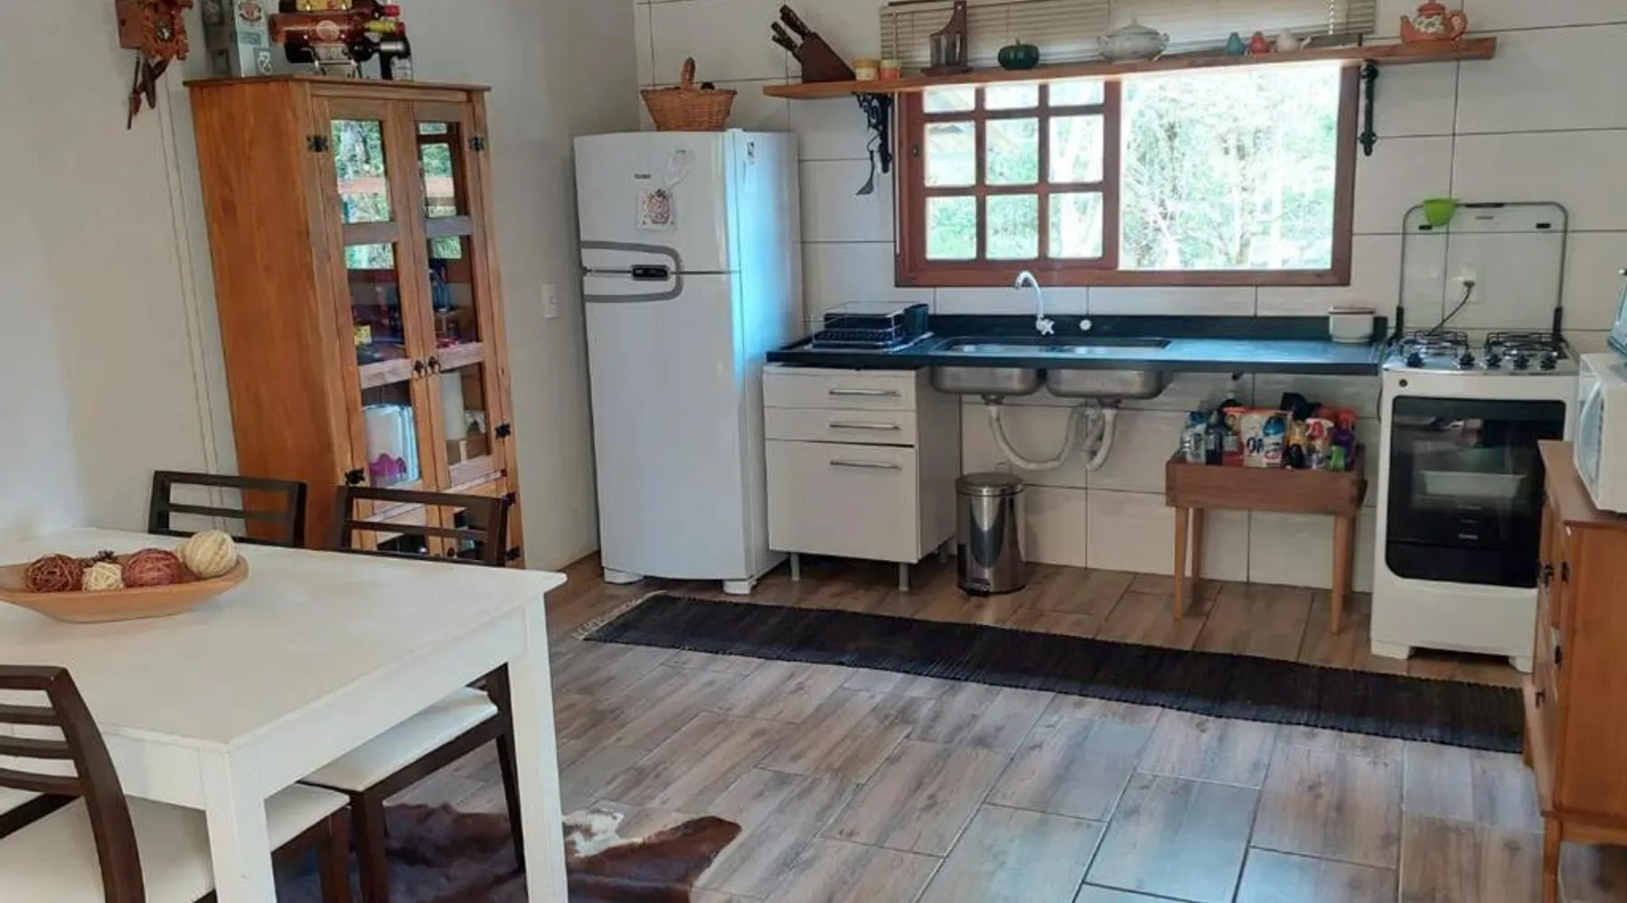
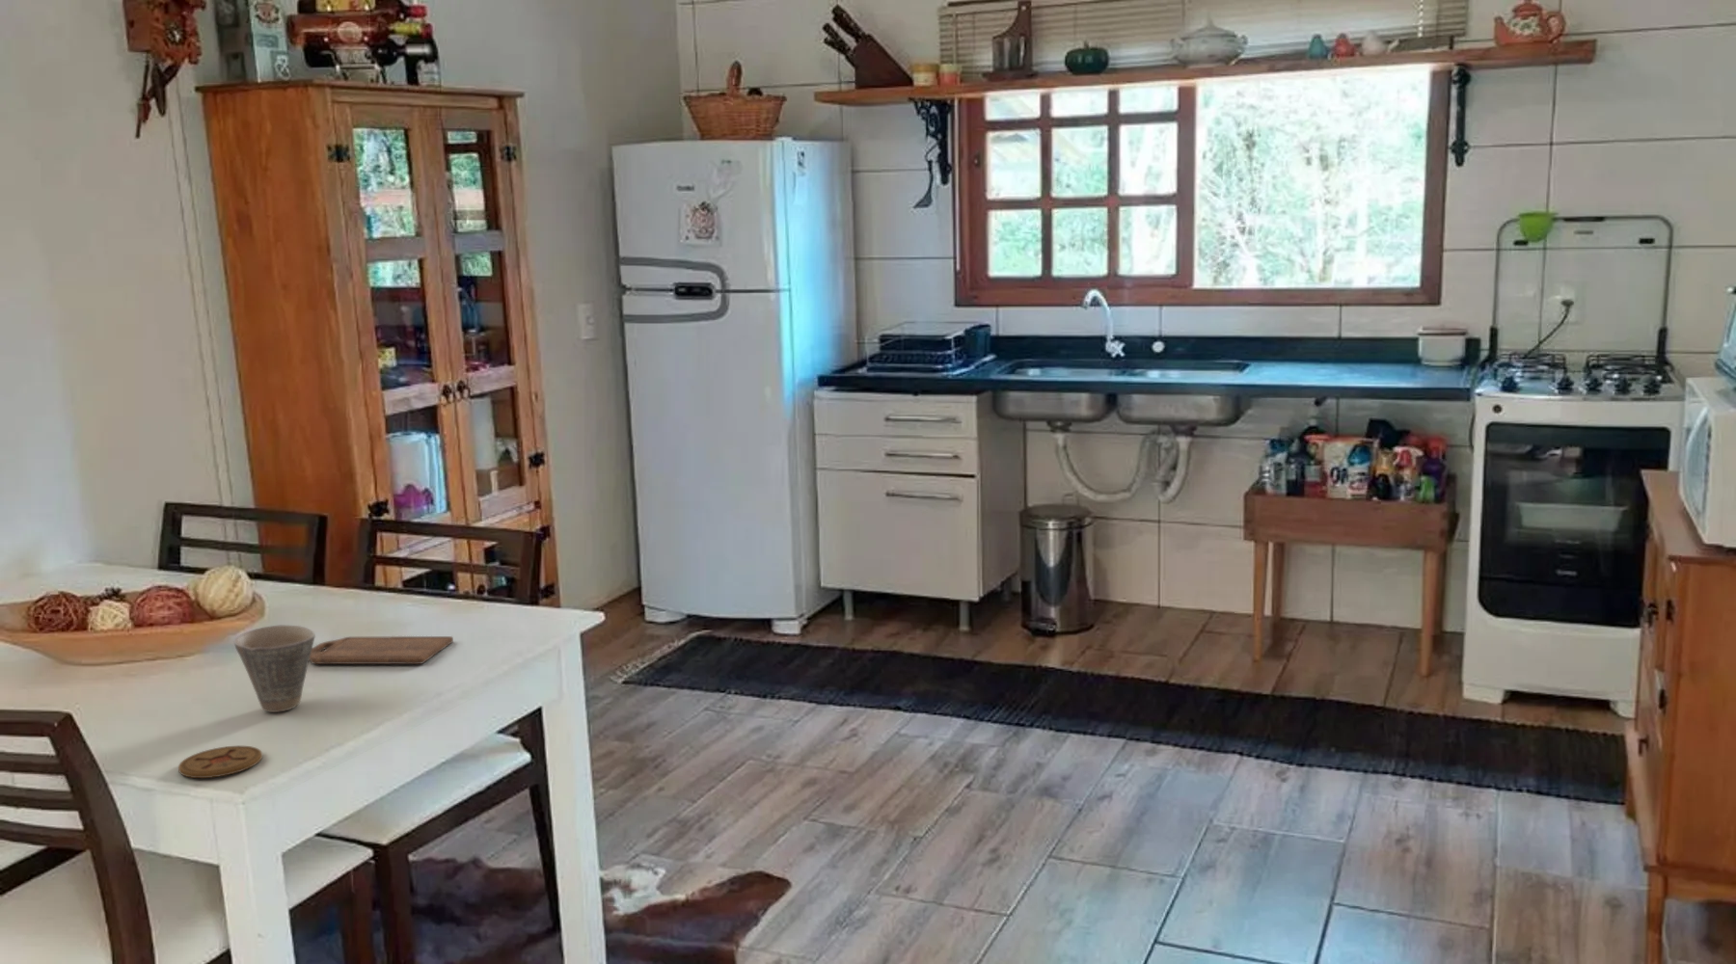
+ coaster (220, 761)
+ cup (278, 671)
+ cutting board (375, 649)
